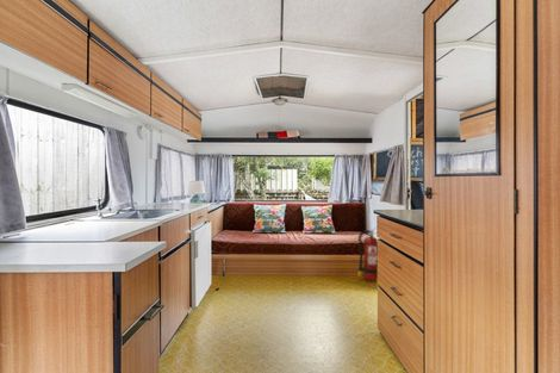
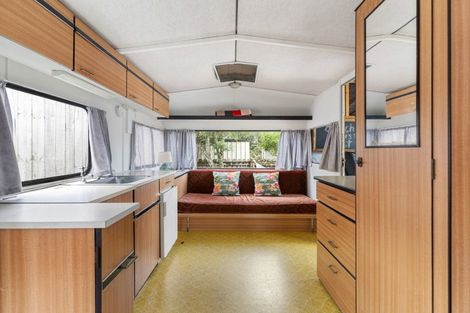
- fire extinguisher (368, 253)
